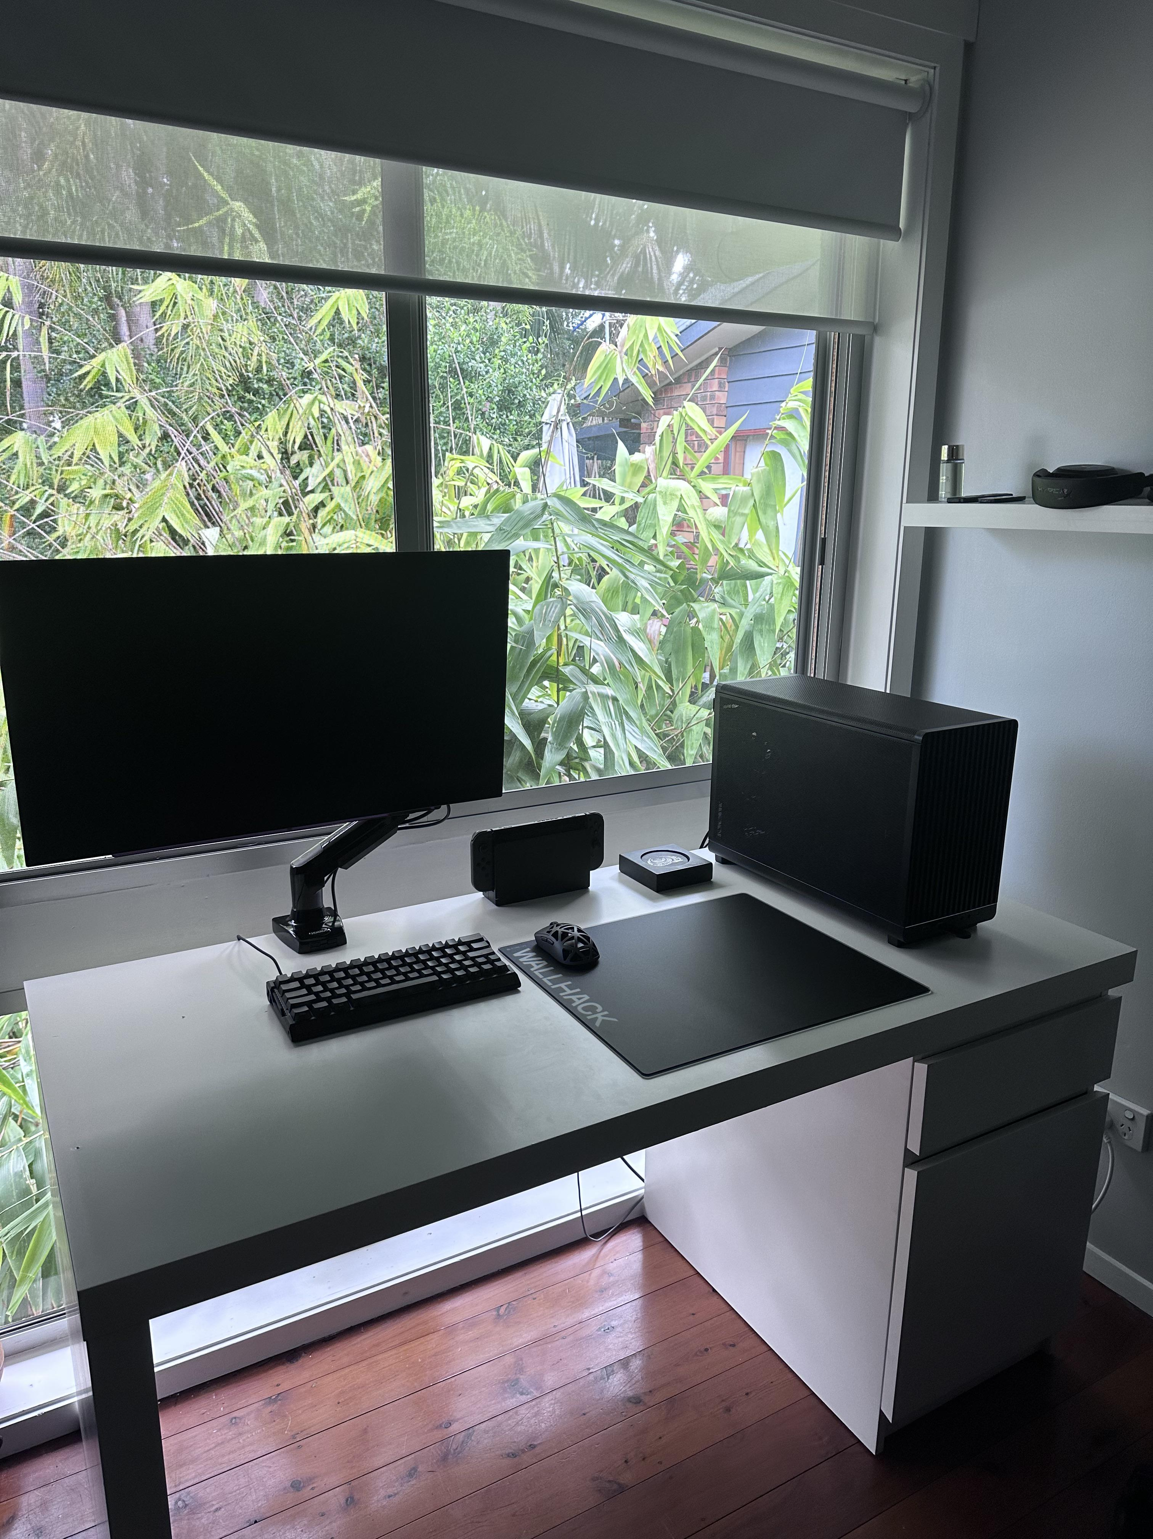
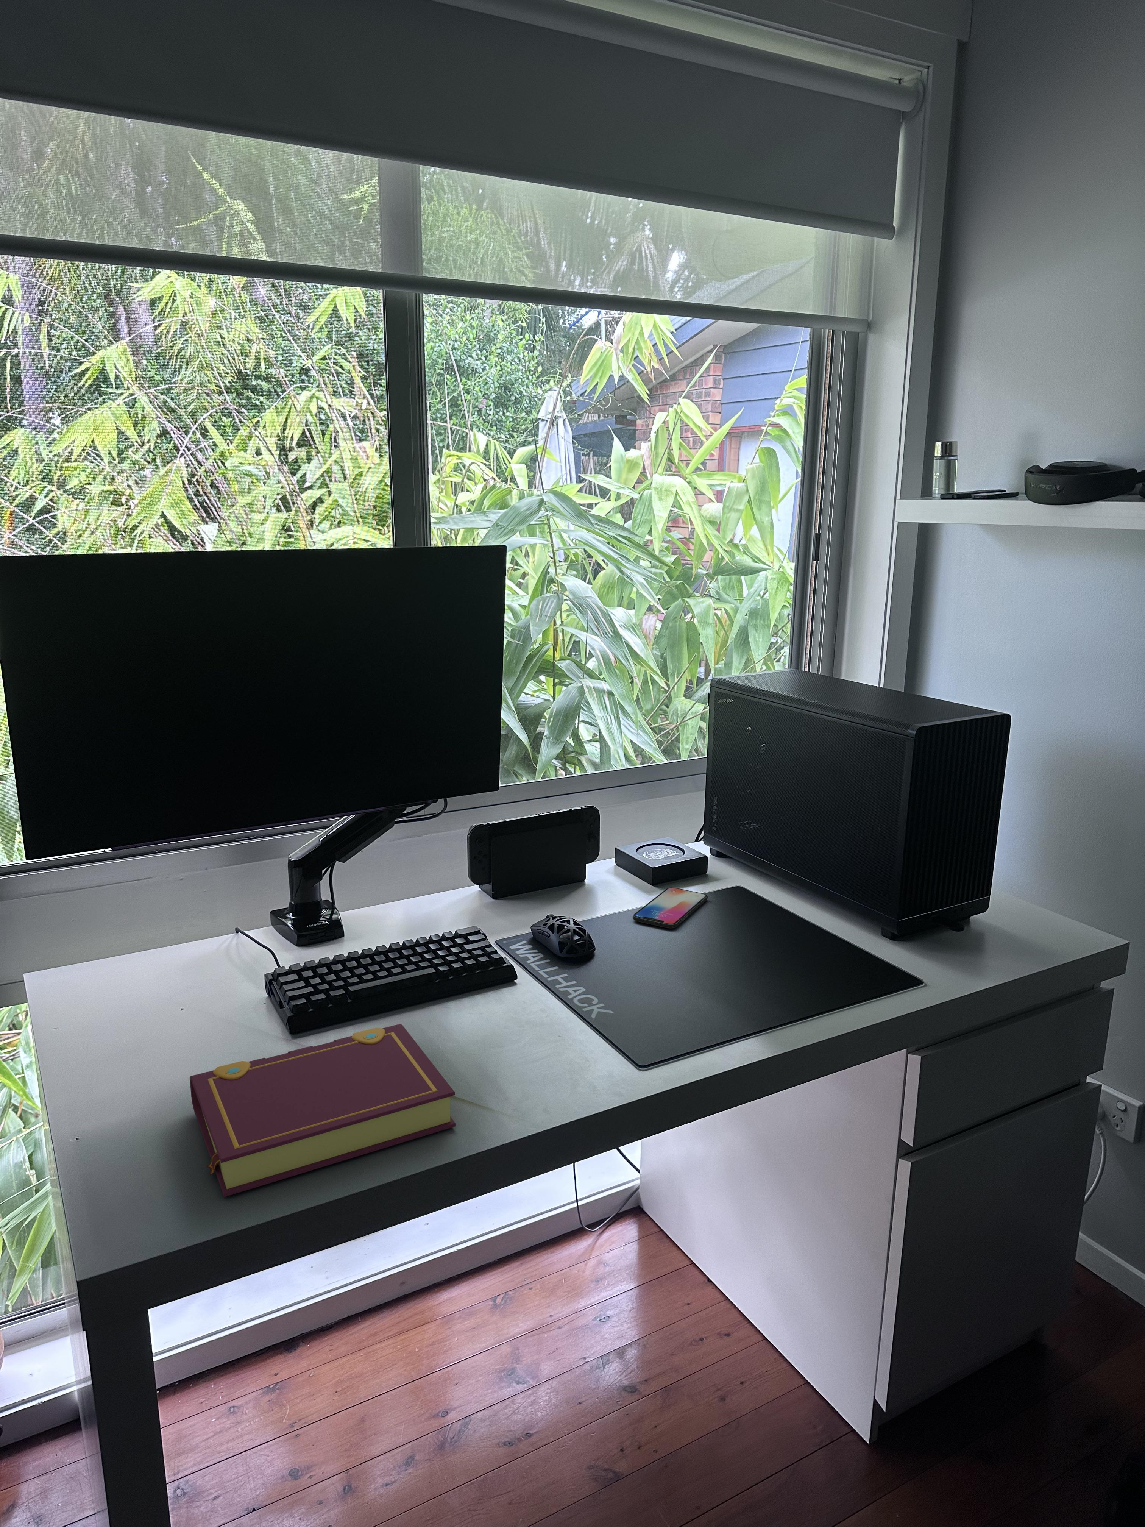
+ smartphone (671, 907)
+ book (318, 1099)
